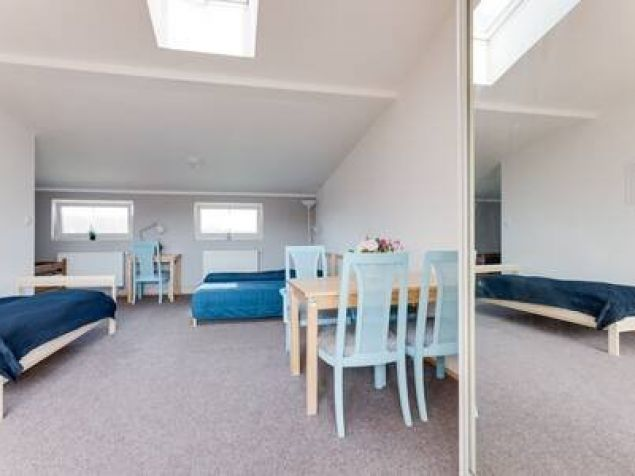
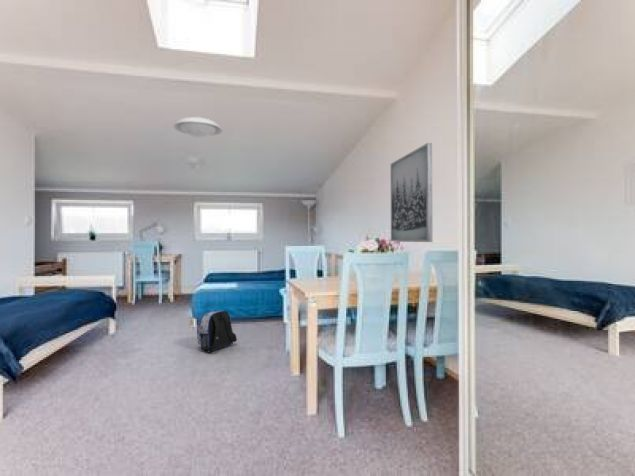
+ wall art (408, 198)
+ ceiling light (198, 129)
+ backpack (215, 329)
